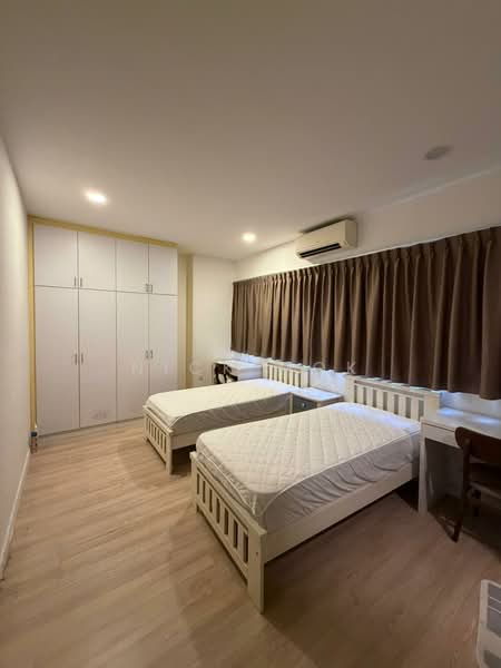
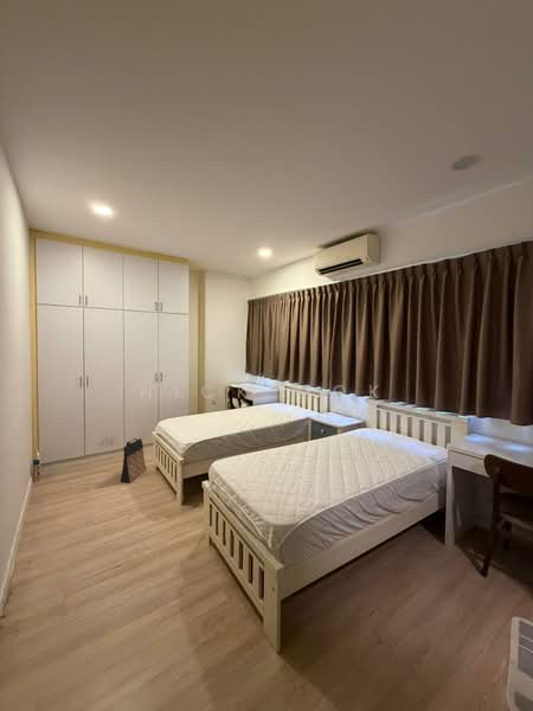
+ bag (133, 457)
